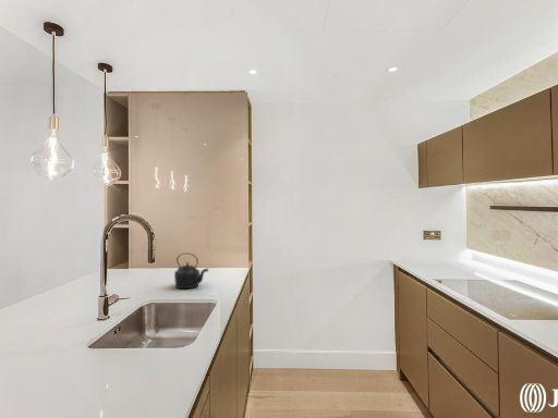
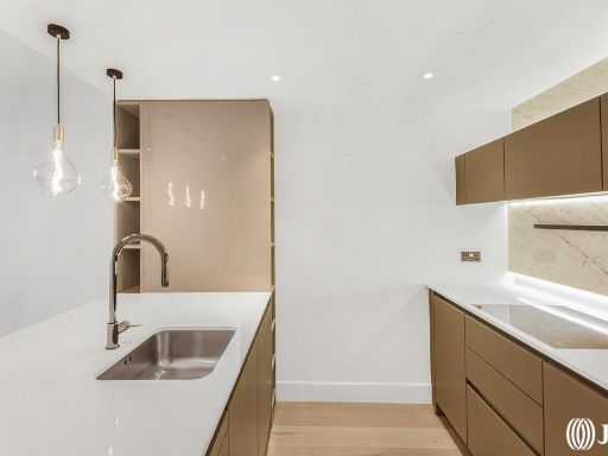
- kettle (192, 270)
